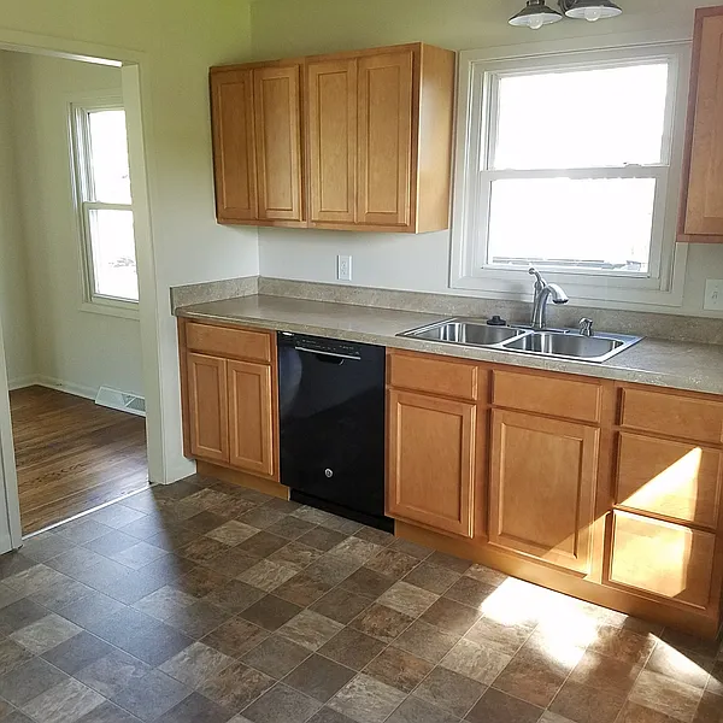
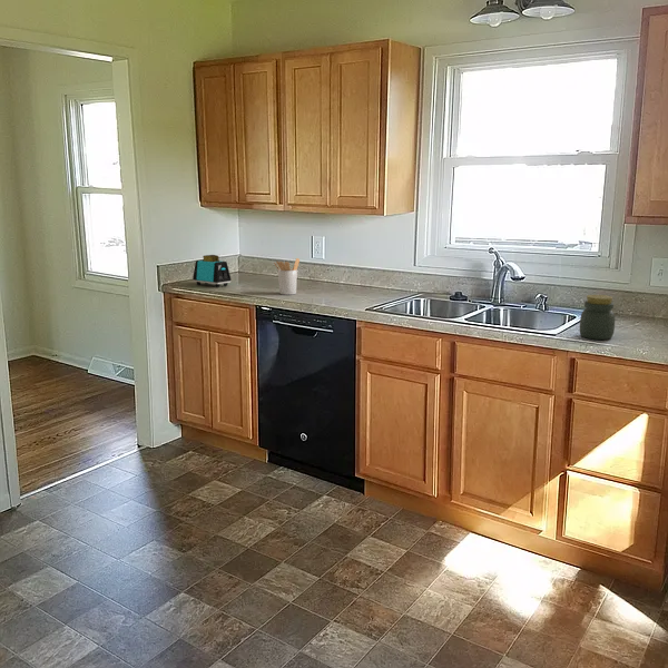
+ jar (597, 316)
+ utensil holder (286, 276)
+ toaster (210, 269)
